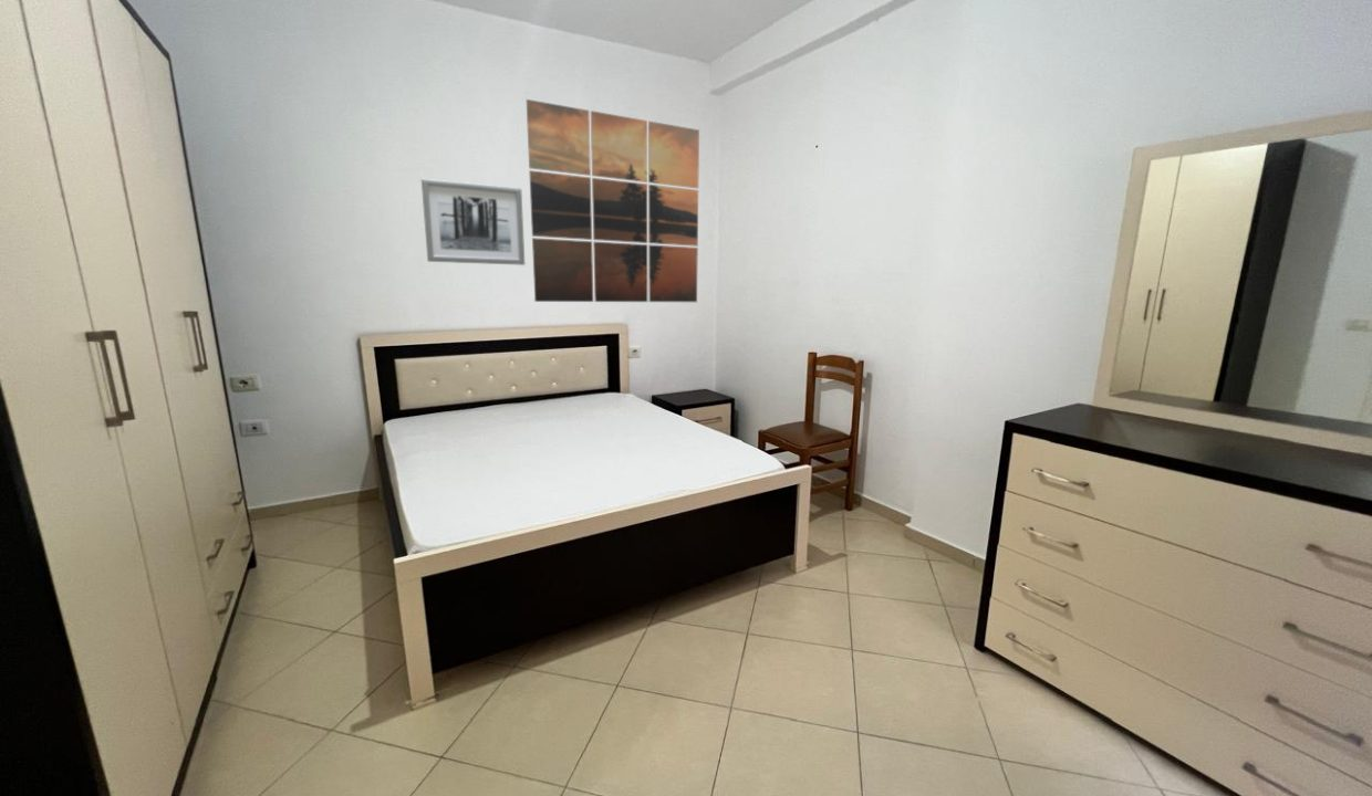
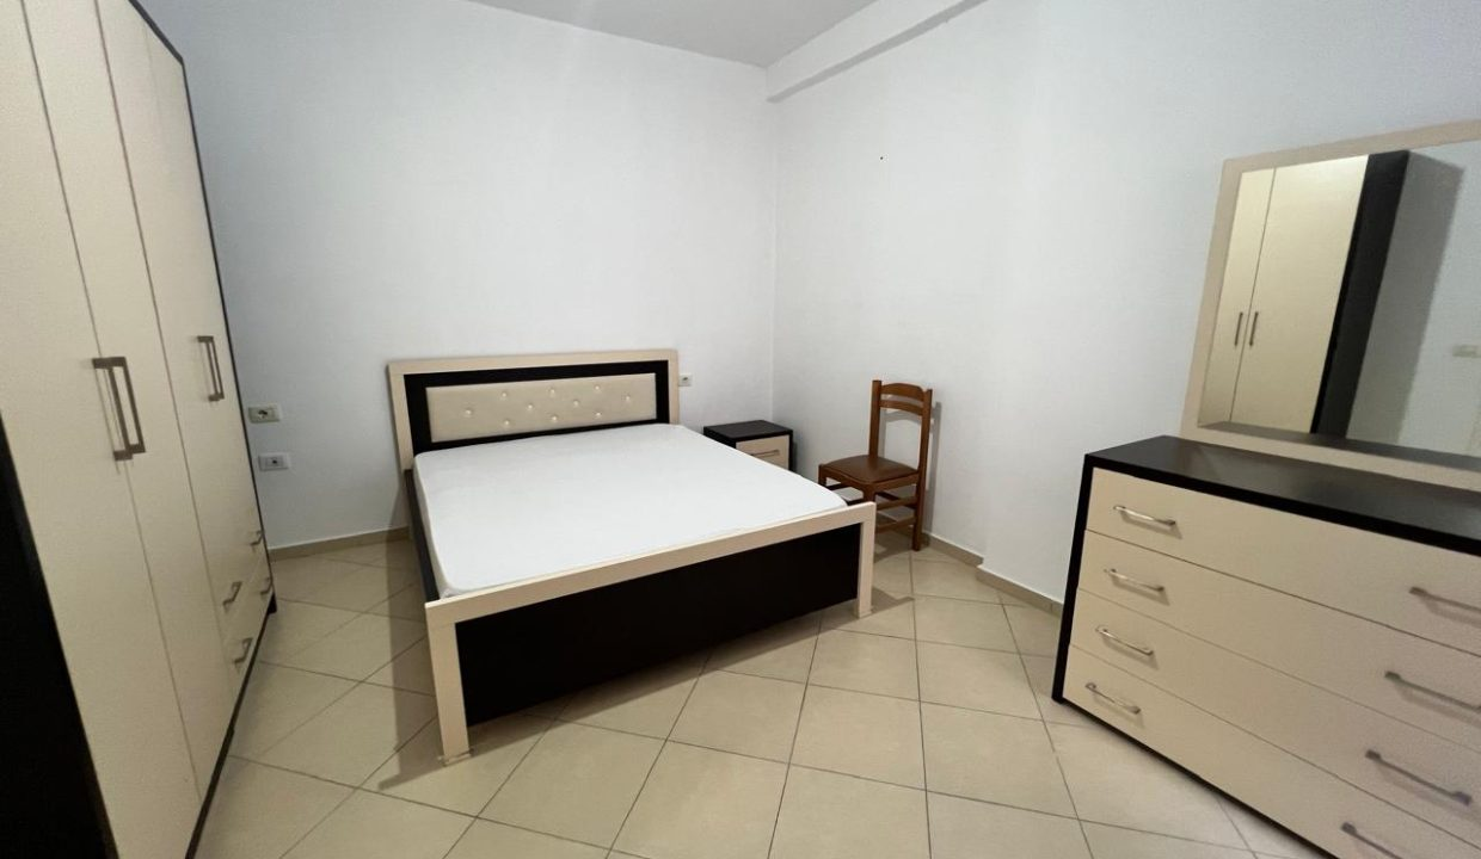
- wall art (475, 223)
- wall art (621, 211)
